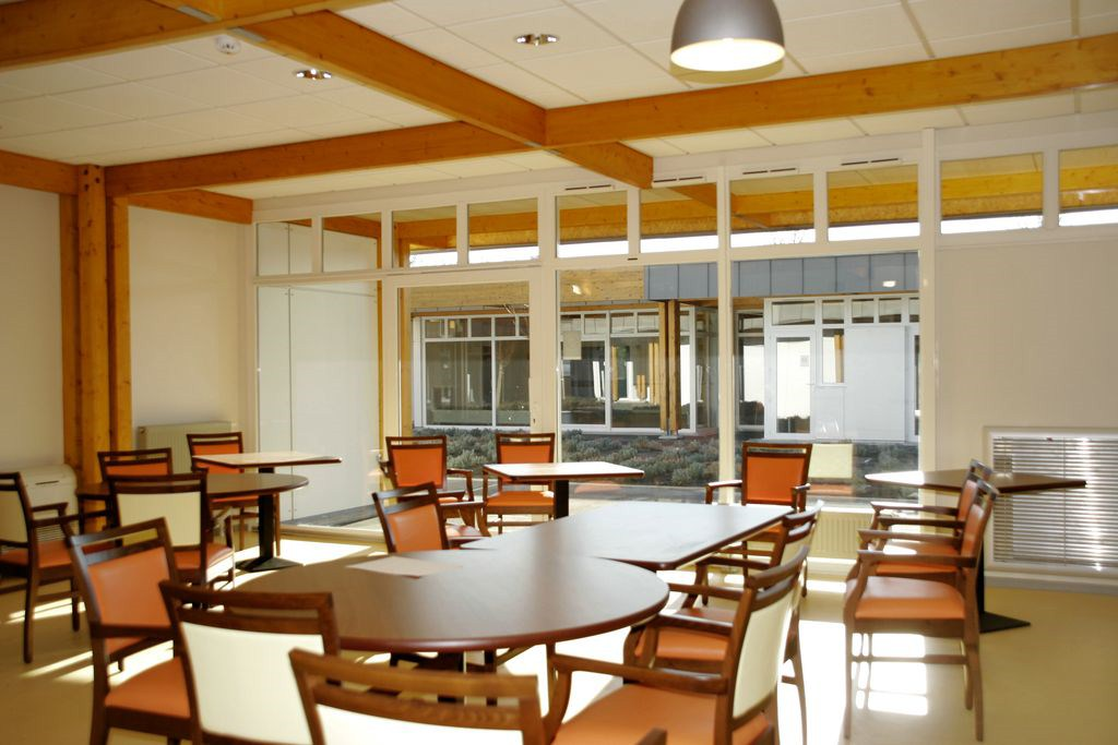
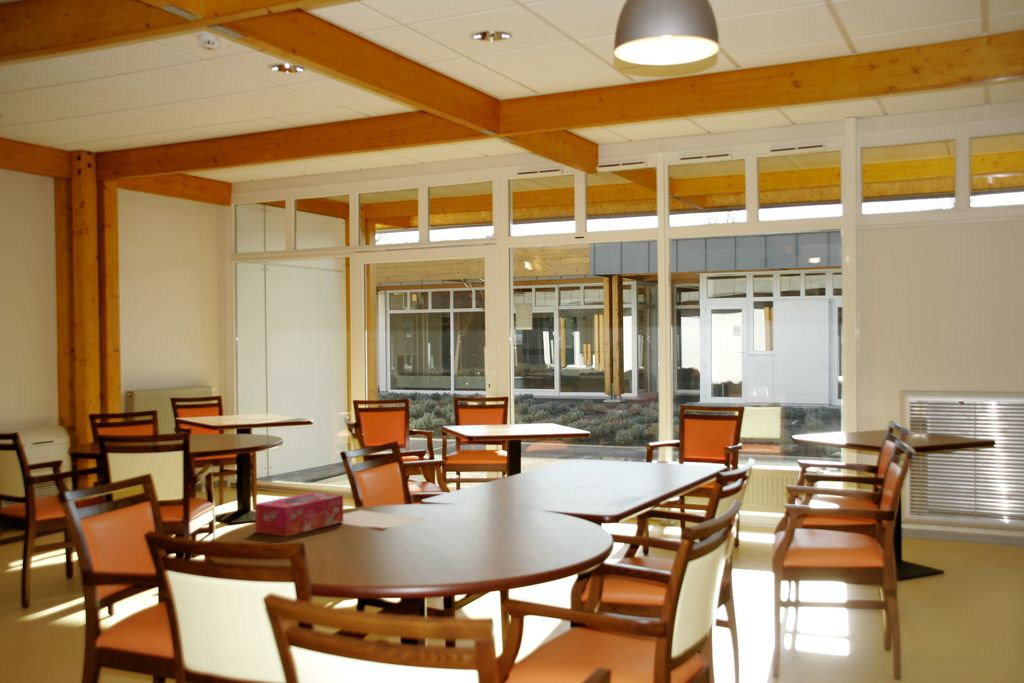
+ tissue box (300, 513)
